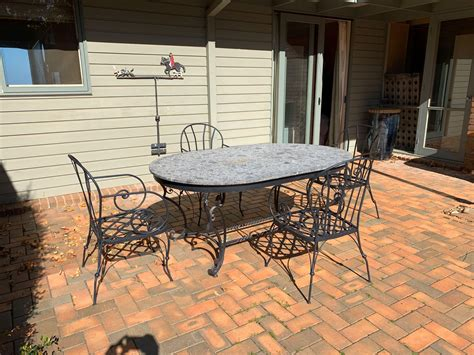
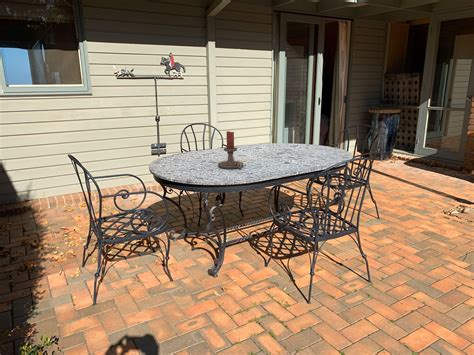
+ candle holder (232, 149)
